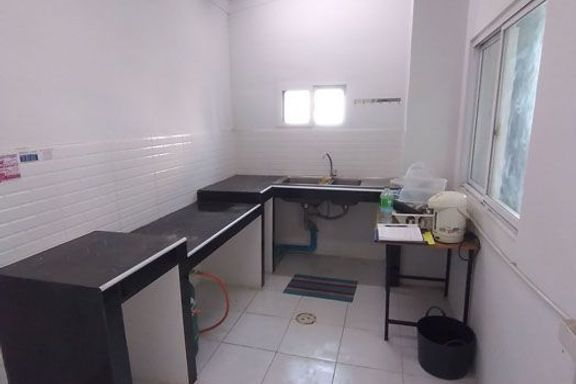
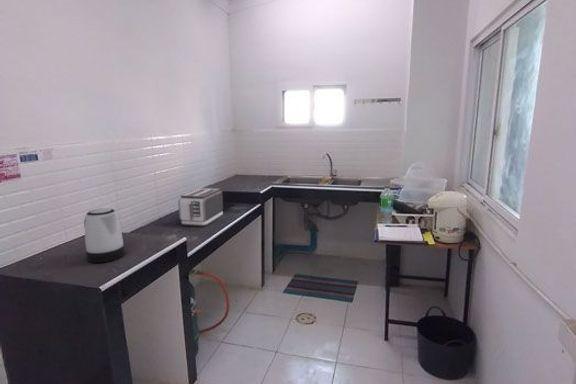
+ kettle (100, 232)
+ toaster (201, 206)
